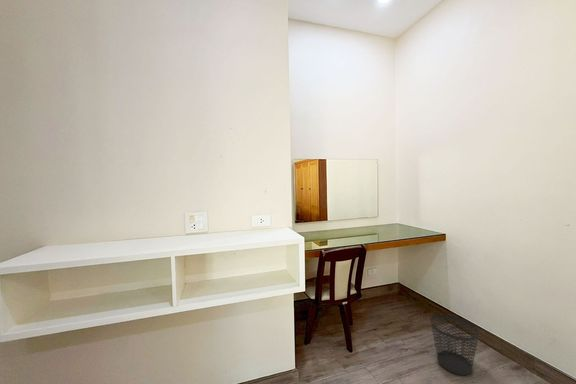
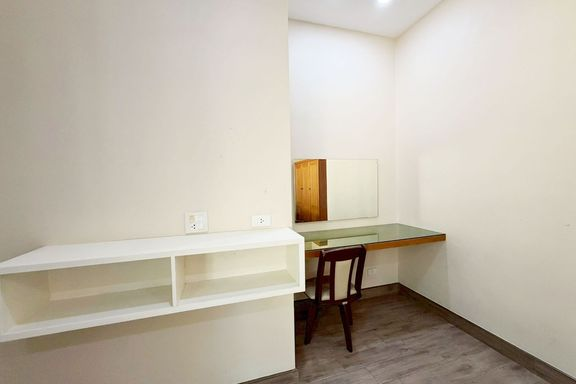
- wastebasket (453, 344)
